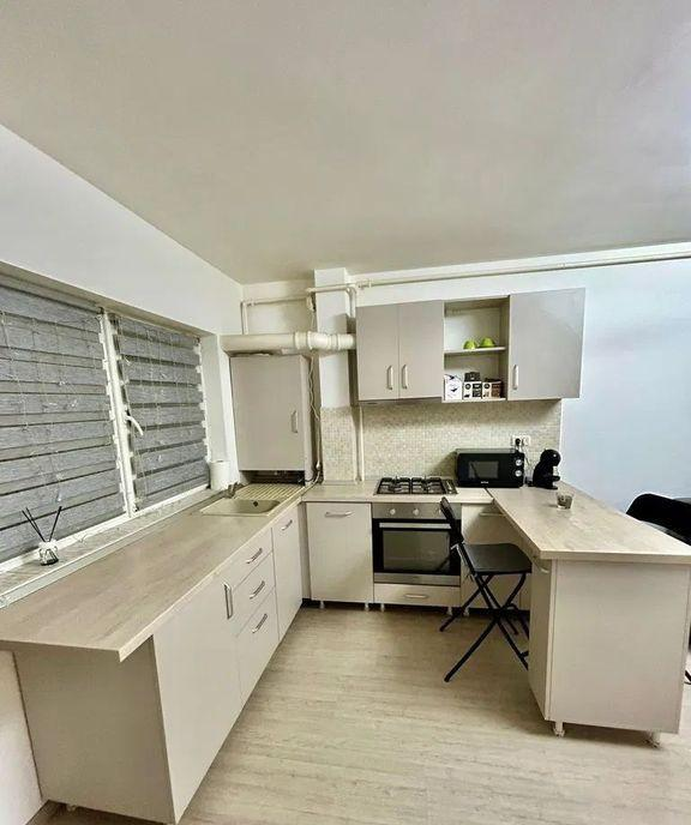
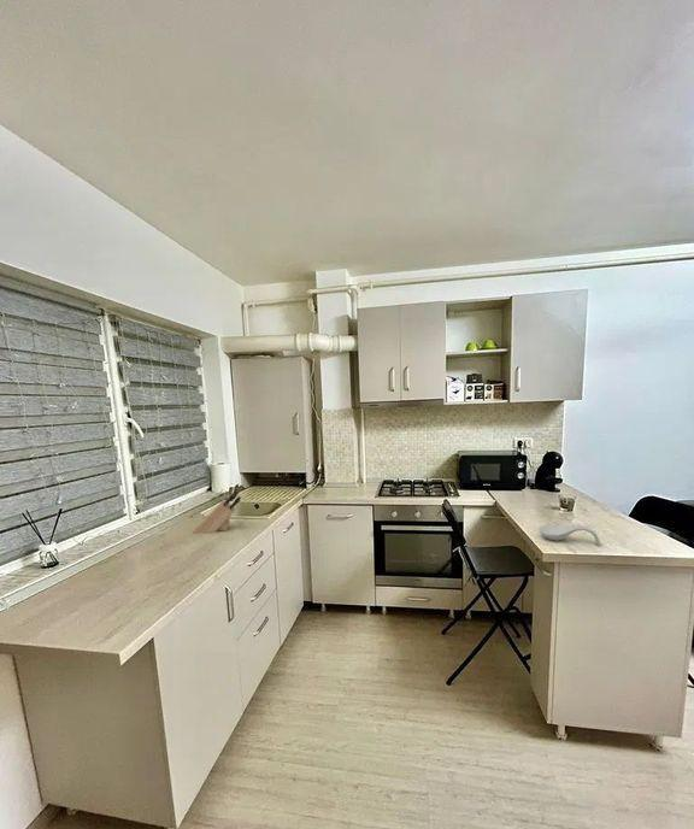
+ spoon rest (567, 531)
+ knife block (217, 510)
